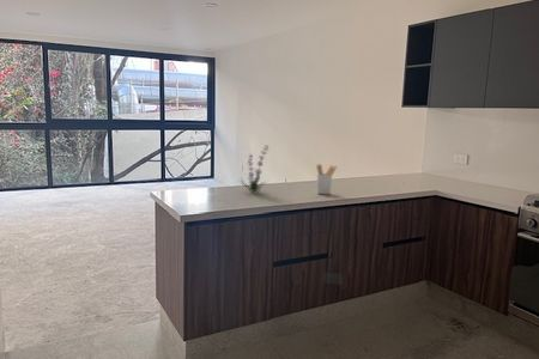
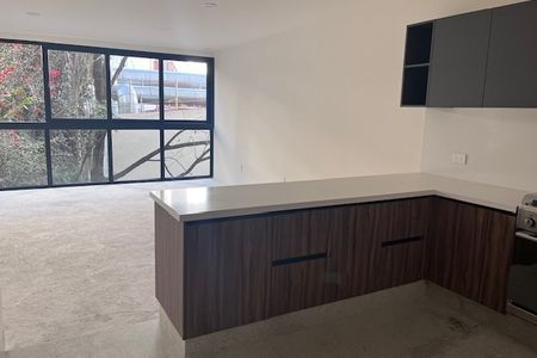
- plant (253, 168)
- utensil holder (327, 178)
